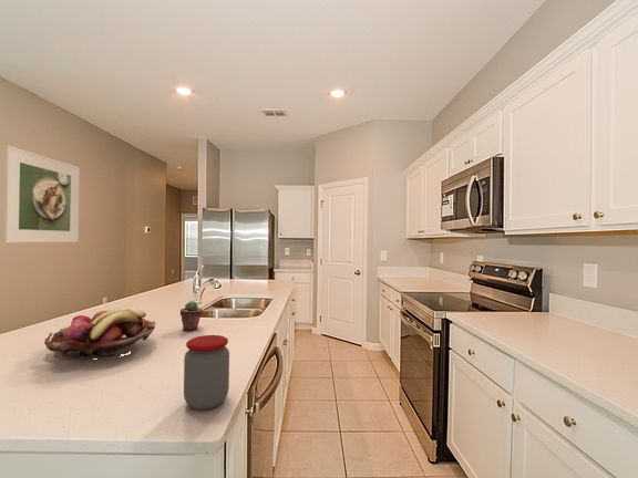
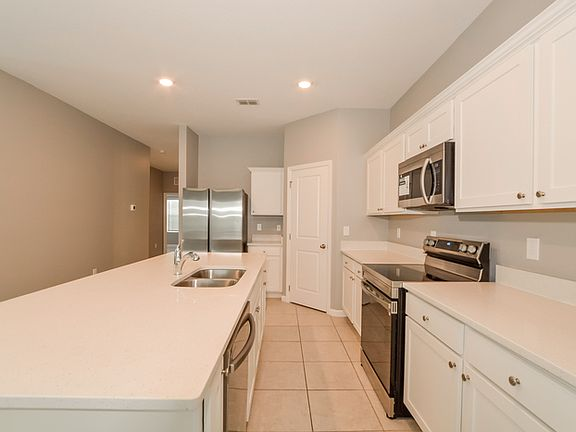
- jar (206, 370)
- fruit basket (104, 330)
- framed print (47, 199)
- potted succulent (191, 314)
